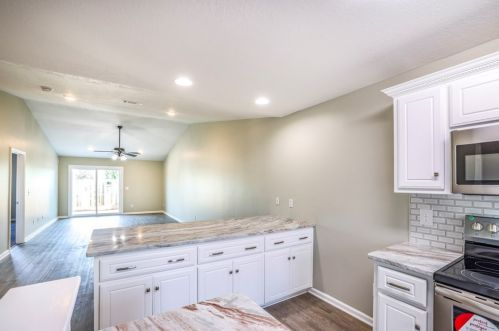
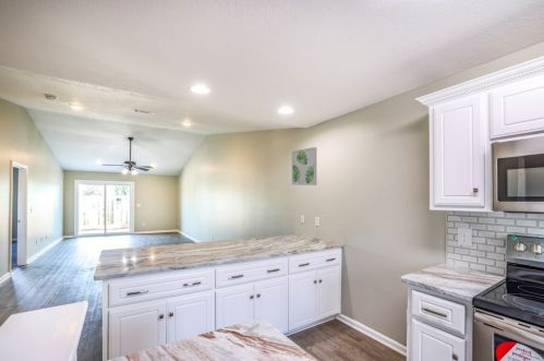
+ wall art (303, 167)
